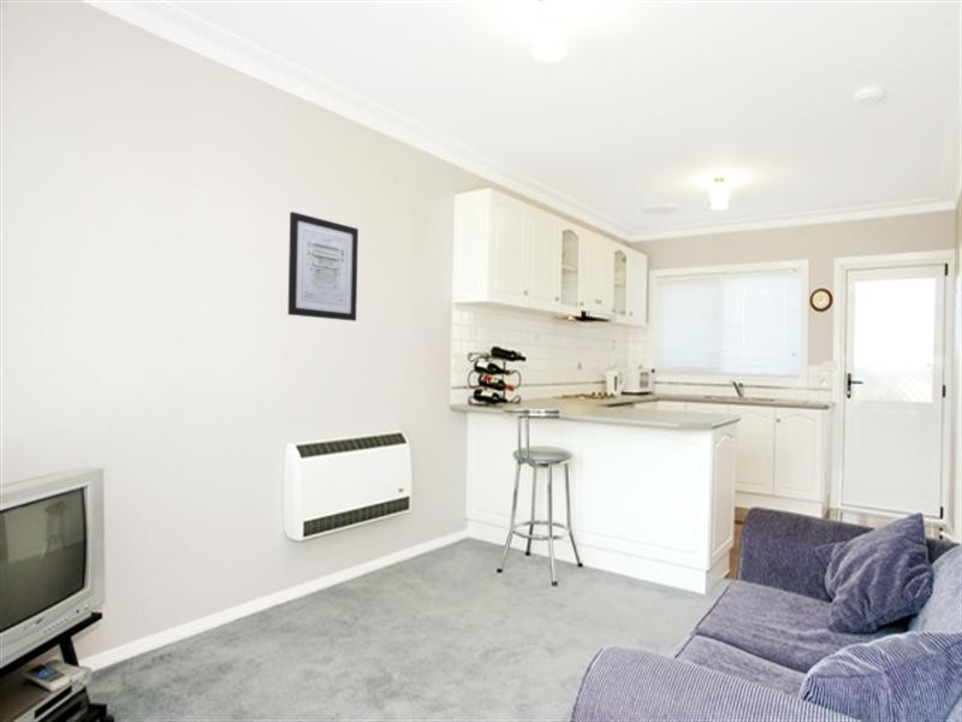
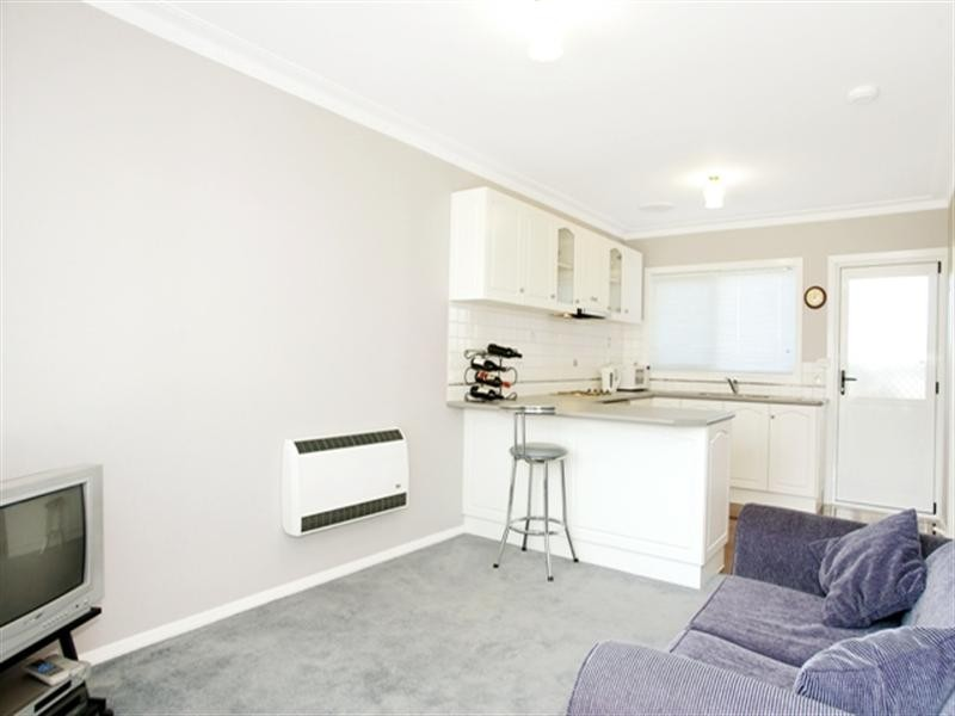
- wall art (325, 268)
